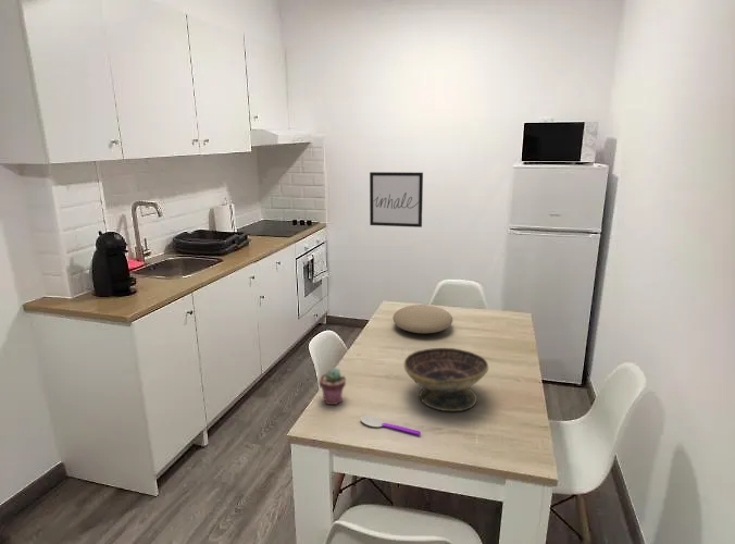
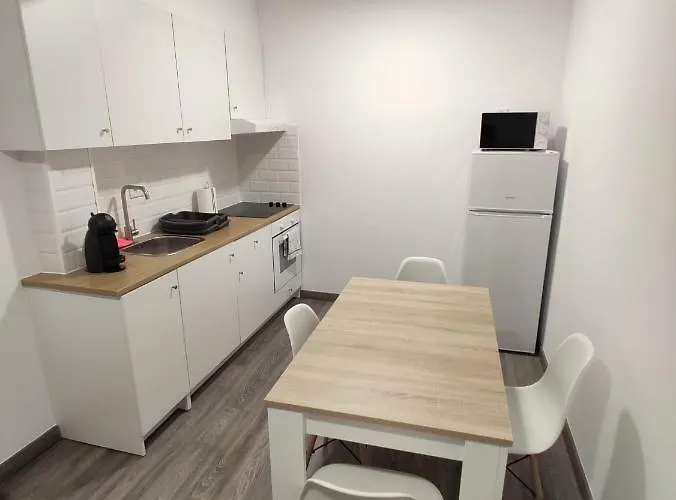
- decorative bowl (445, 379)
- potted succulent (333, 384)
- wall art (396, 199)
- spoon (389, 425)
- plate (422, 318)
